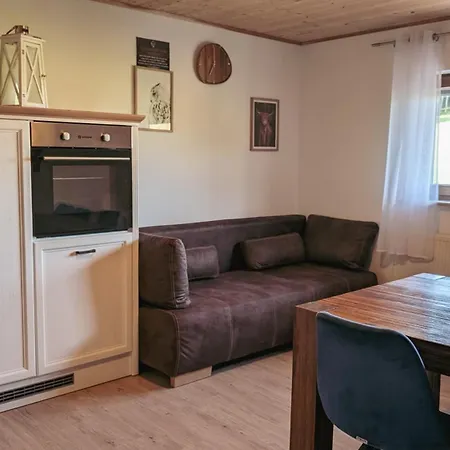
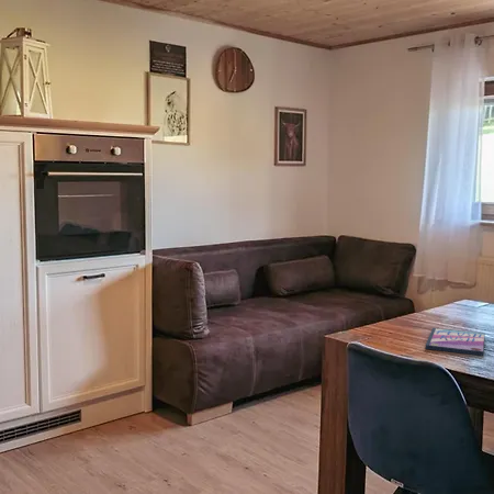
+ video game case (456, 340)
